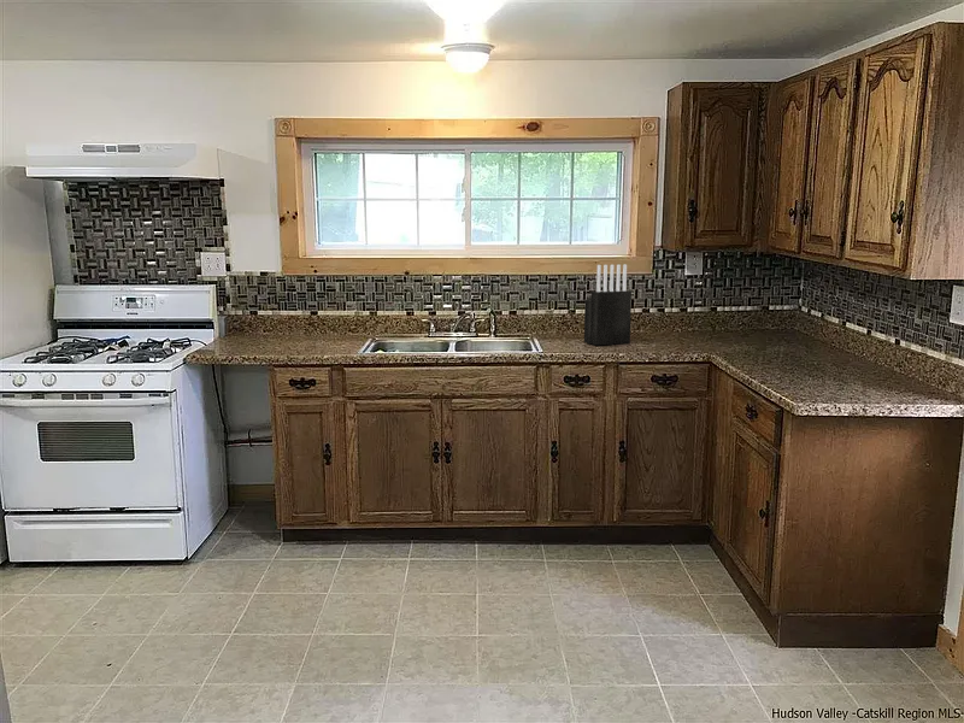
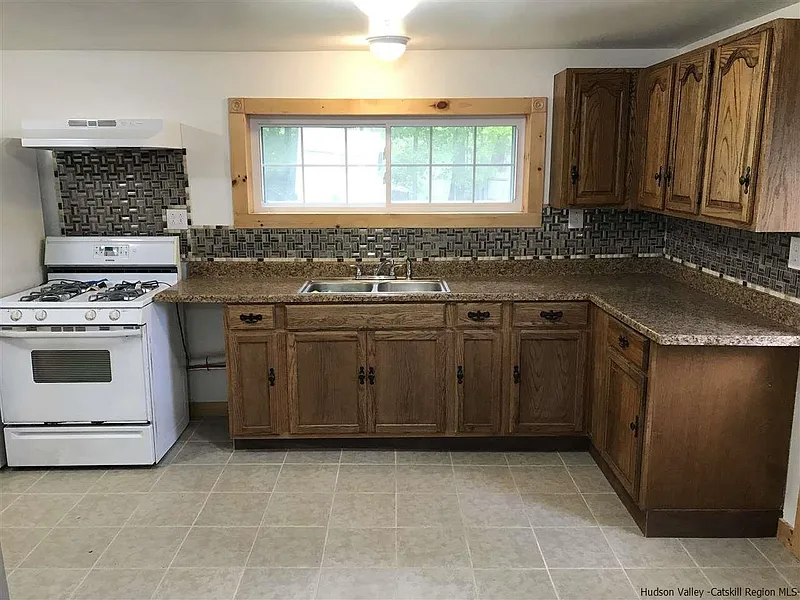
- knife block (606, 304)
